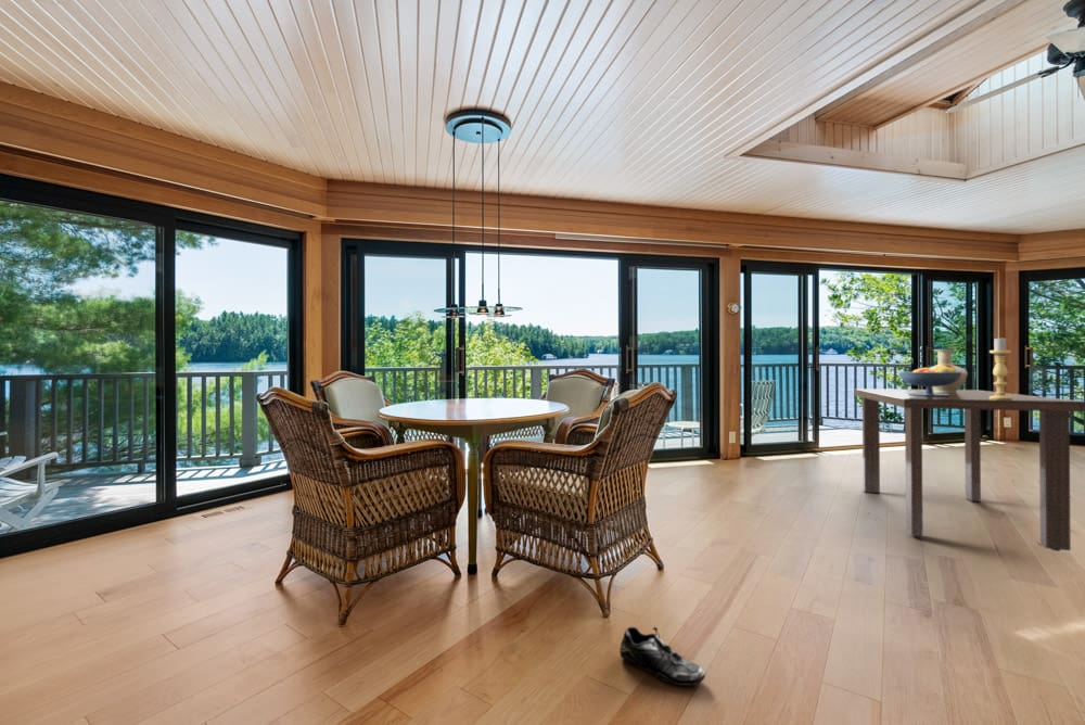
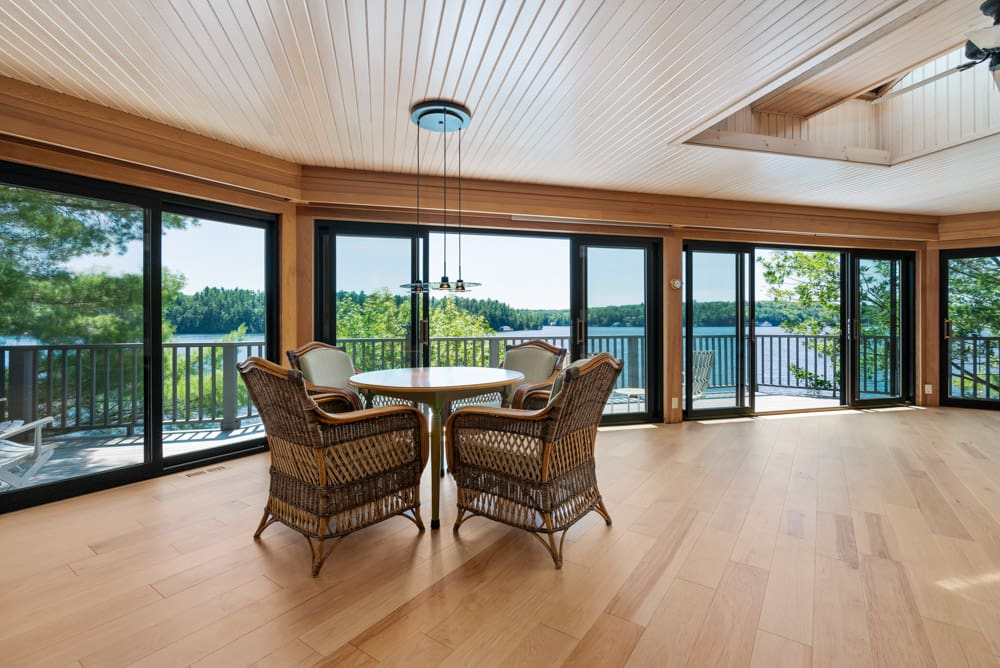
- candle holder (999, 367)
- dining table (965, 453)
- vase (945, 364)
- fruit bowl (929, 379)
- shoe (660, 651)
